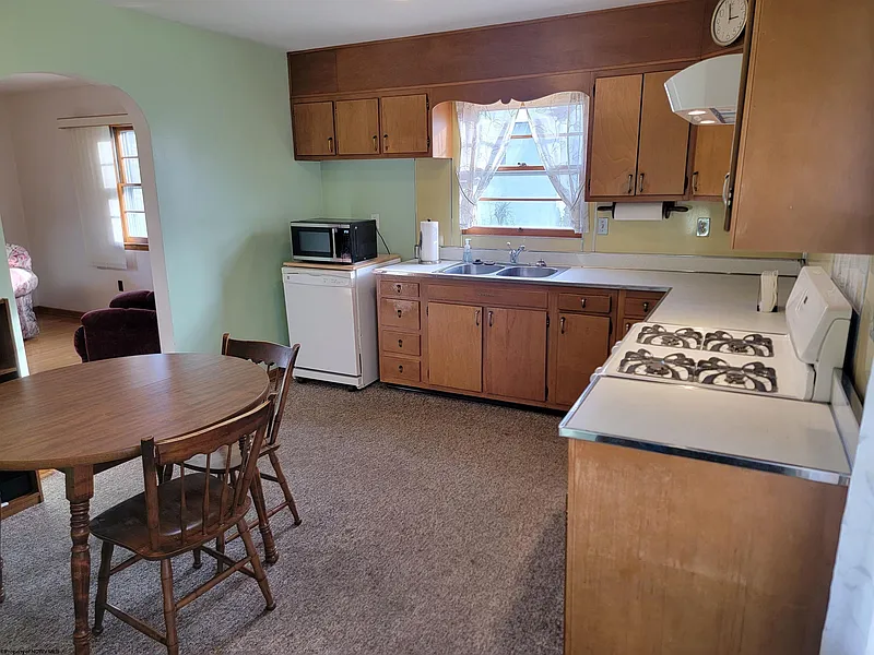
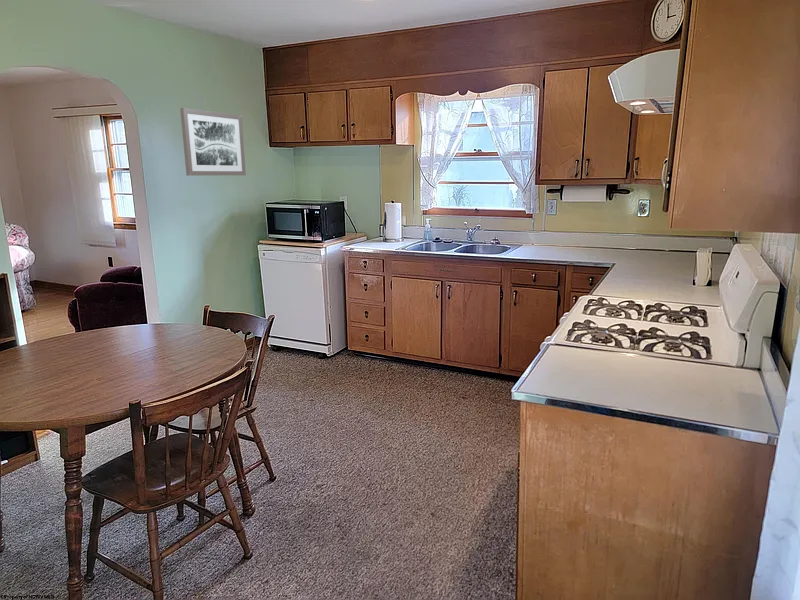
+ wall art (215, 144)
